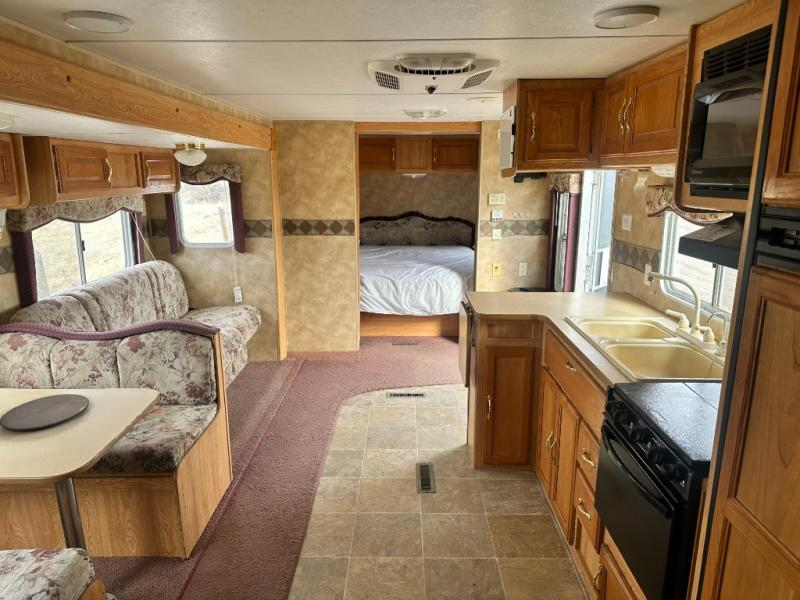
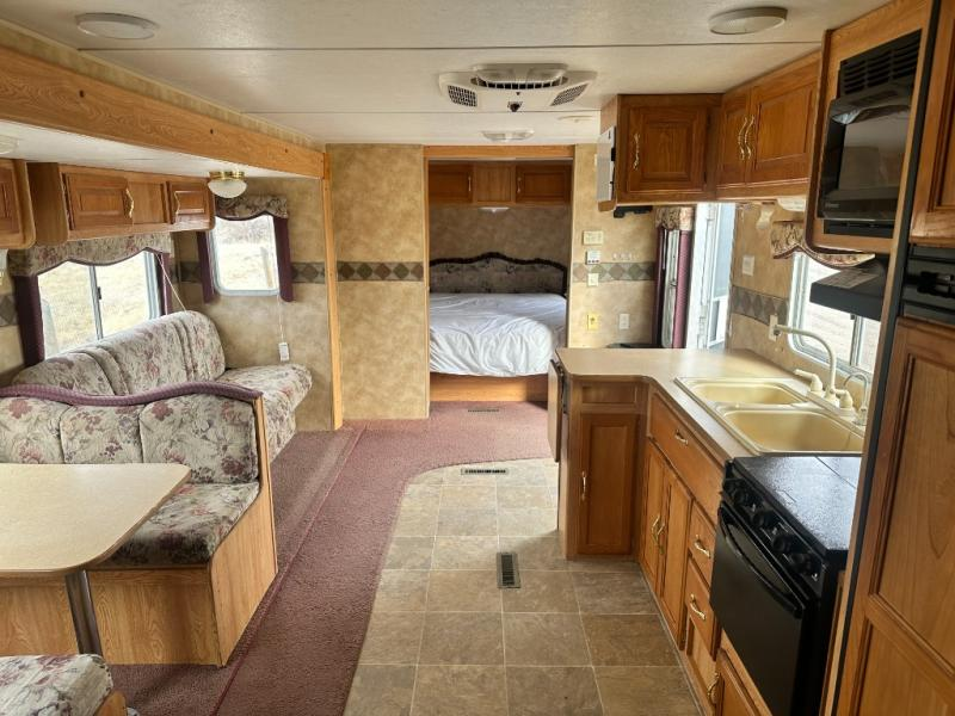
- plate (45, 411)
